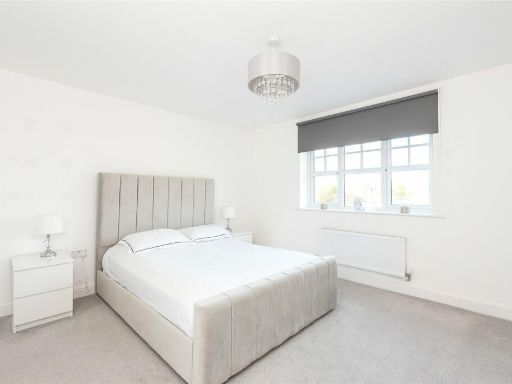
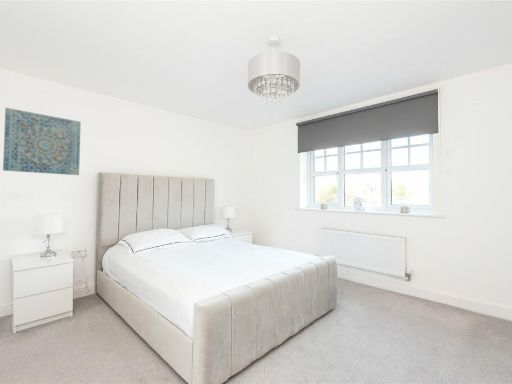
+ wall art (44, 144)
